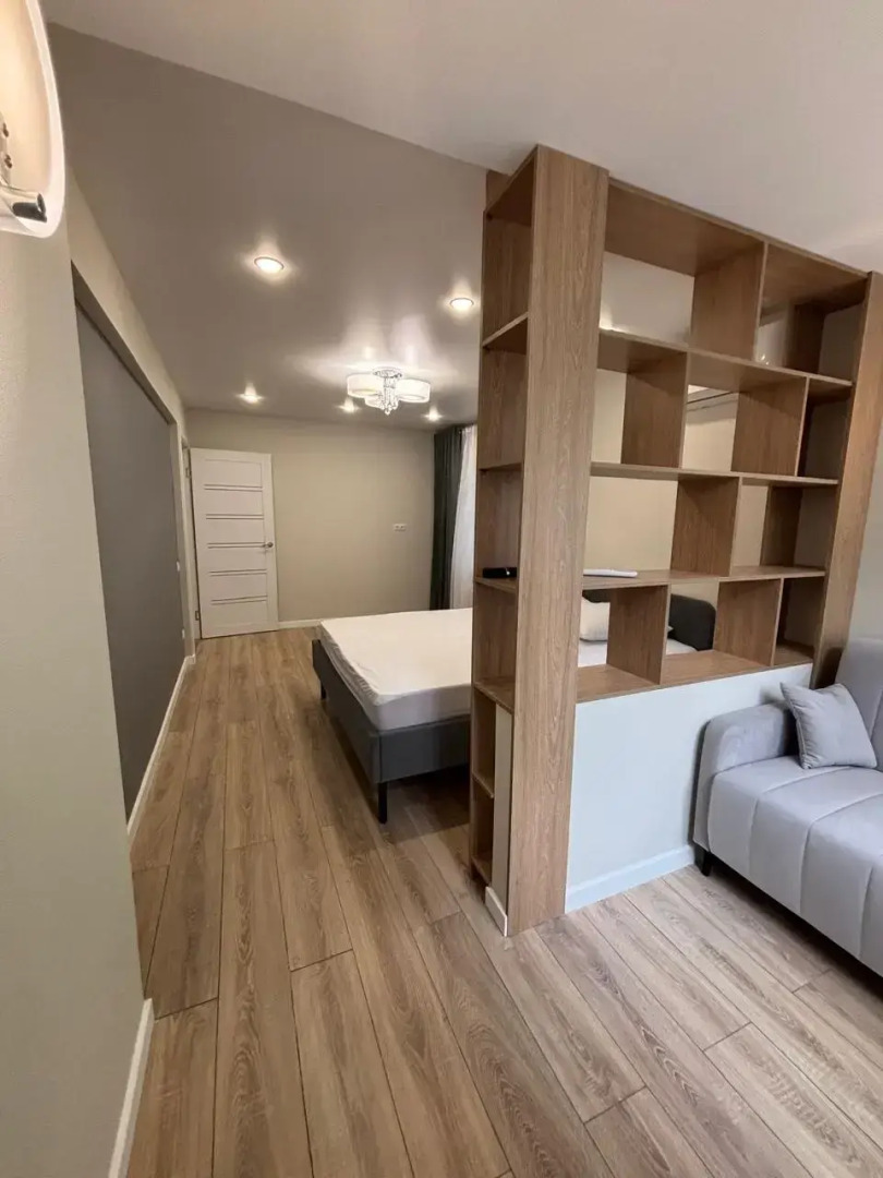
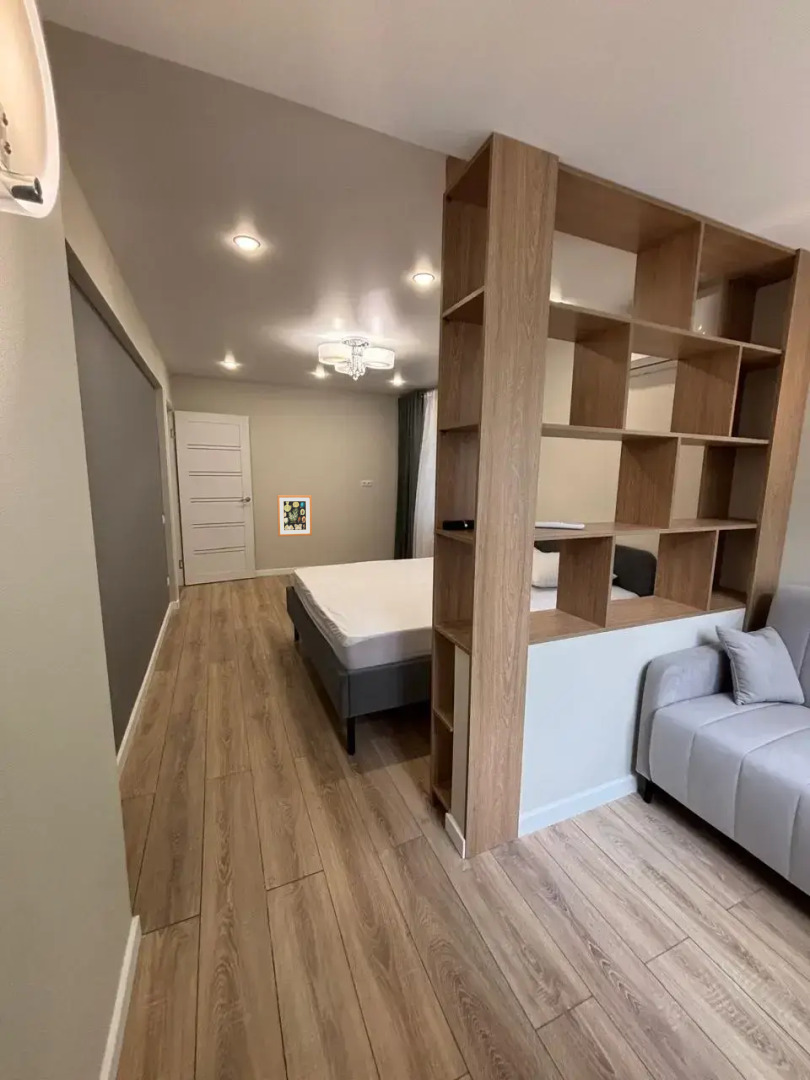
+ wall art (294, 515)
